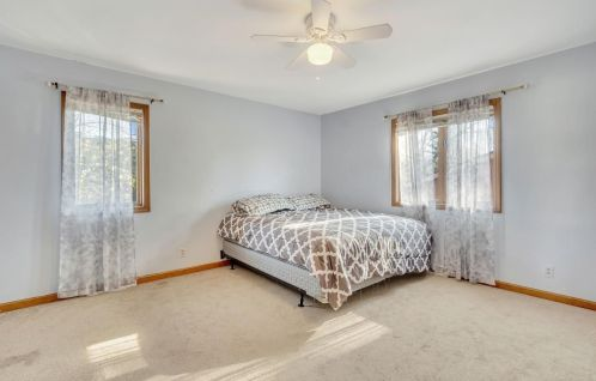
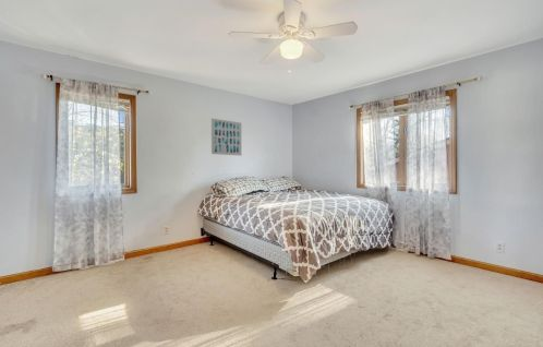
+ wall art (227, 137)
